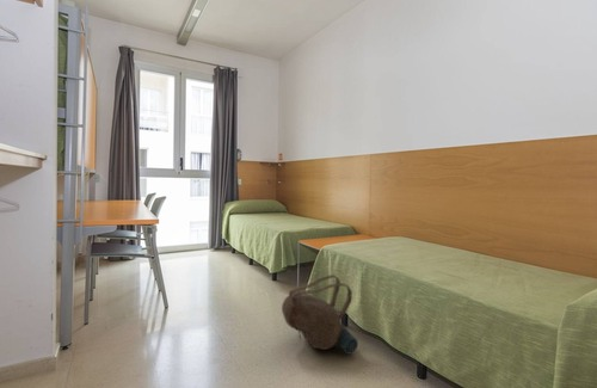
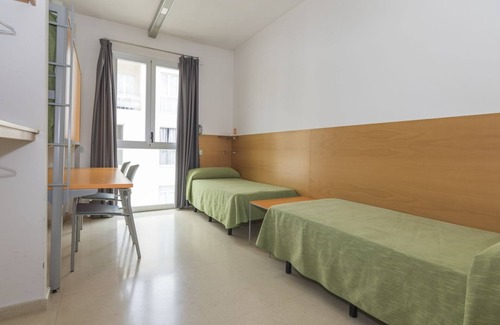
- backpack (315, 313)
